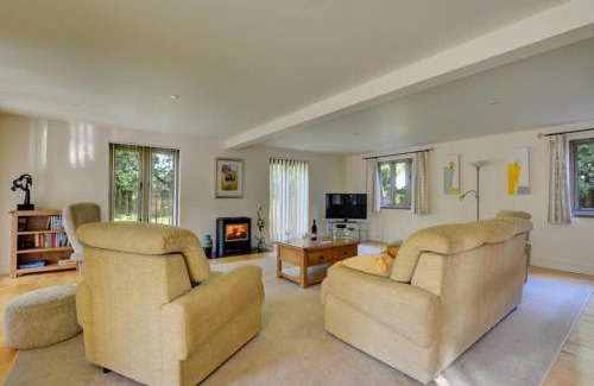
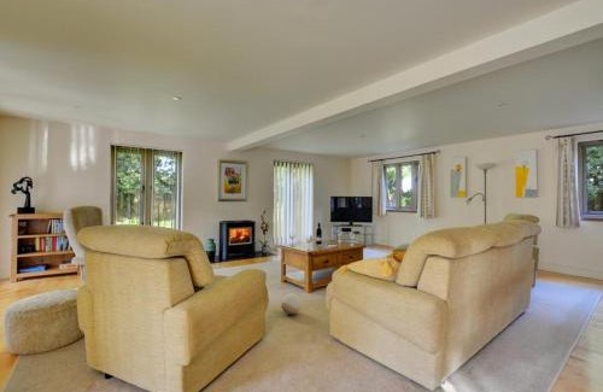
+ ball (291, 303)
